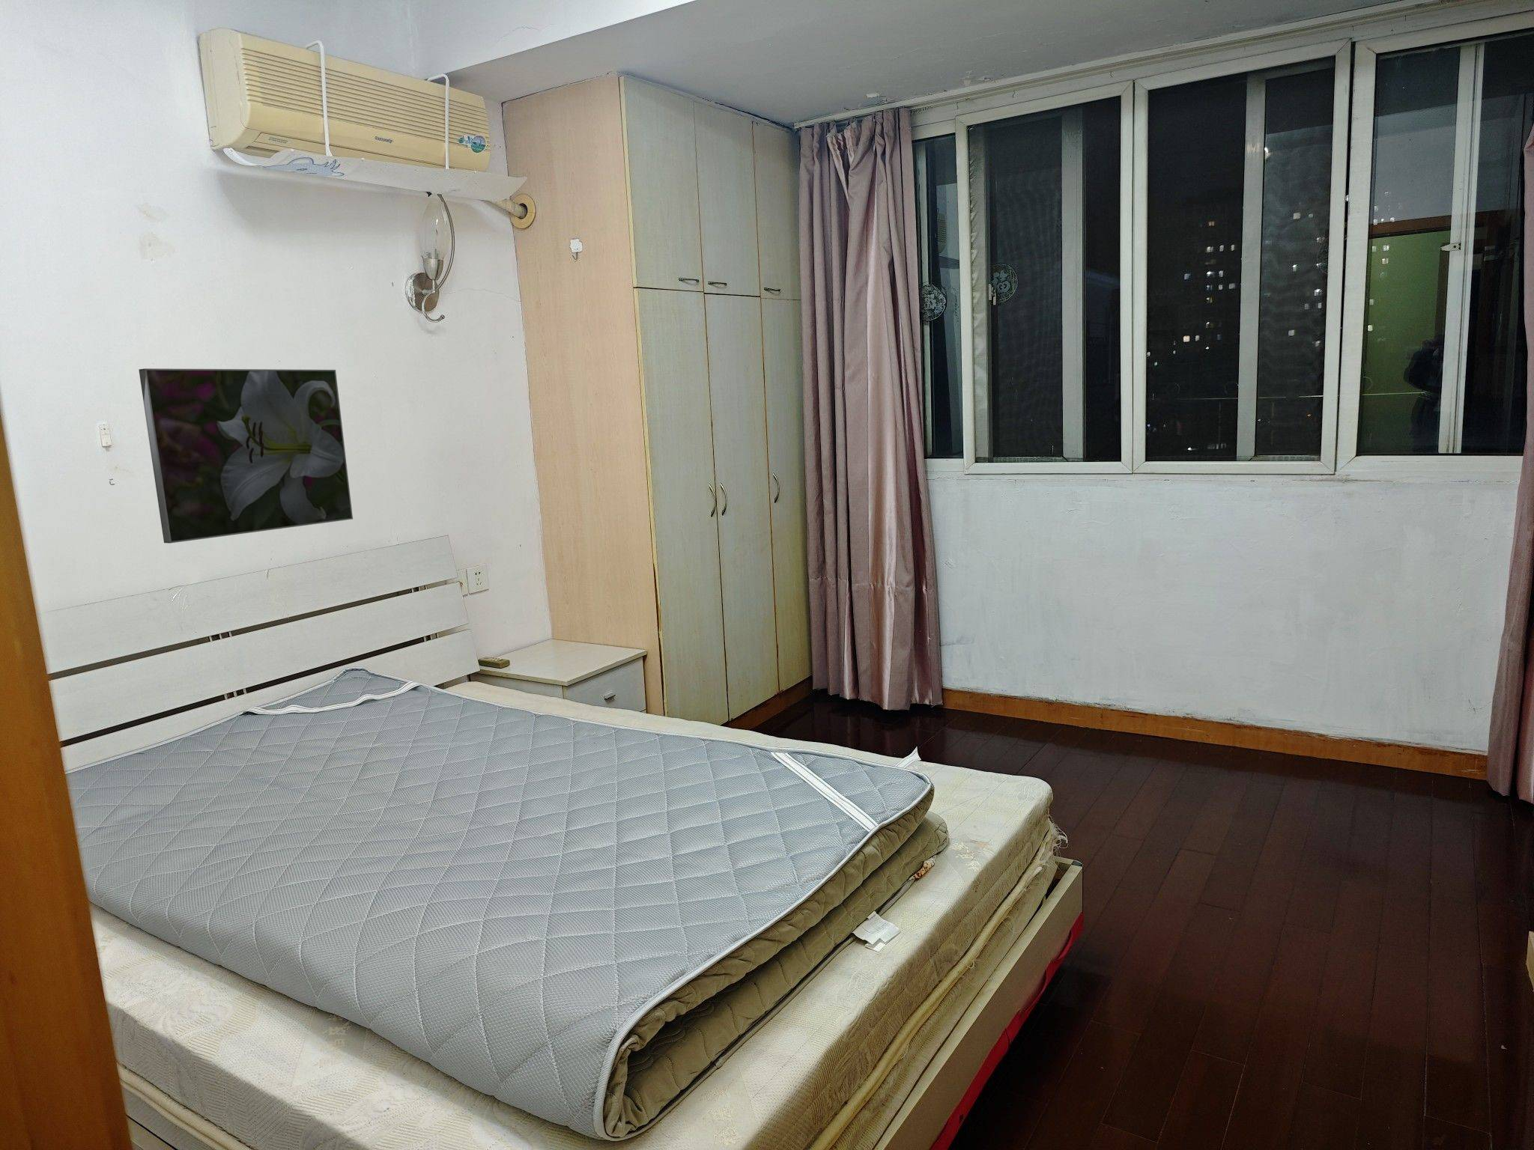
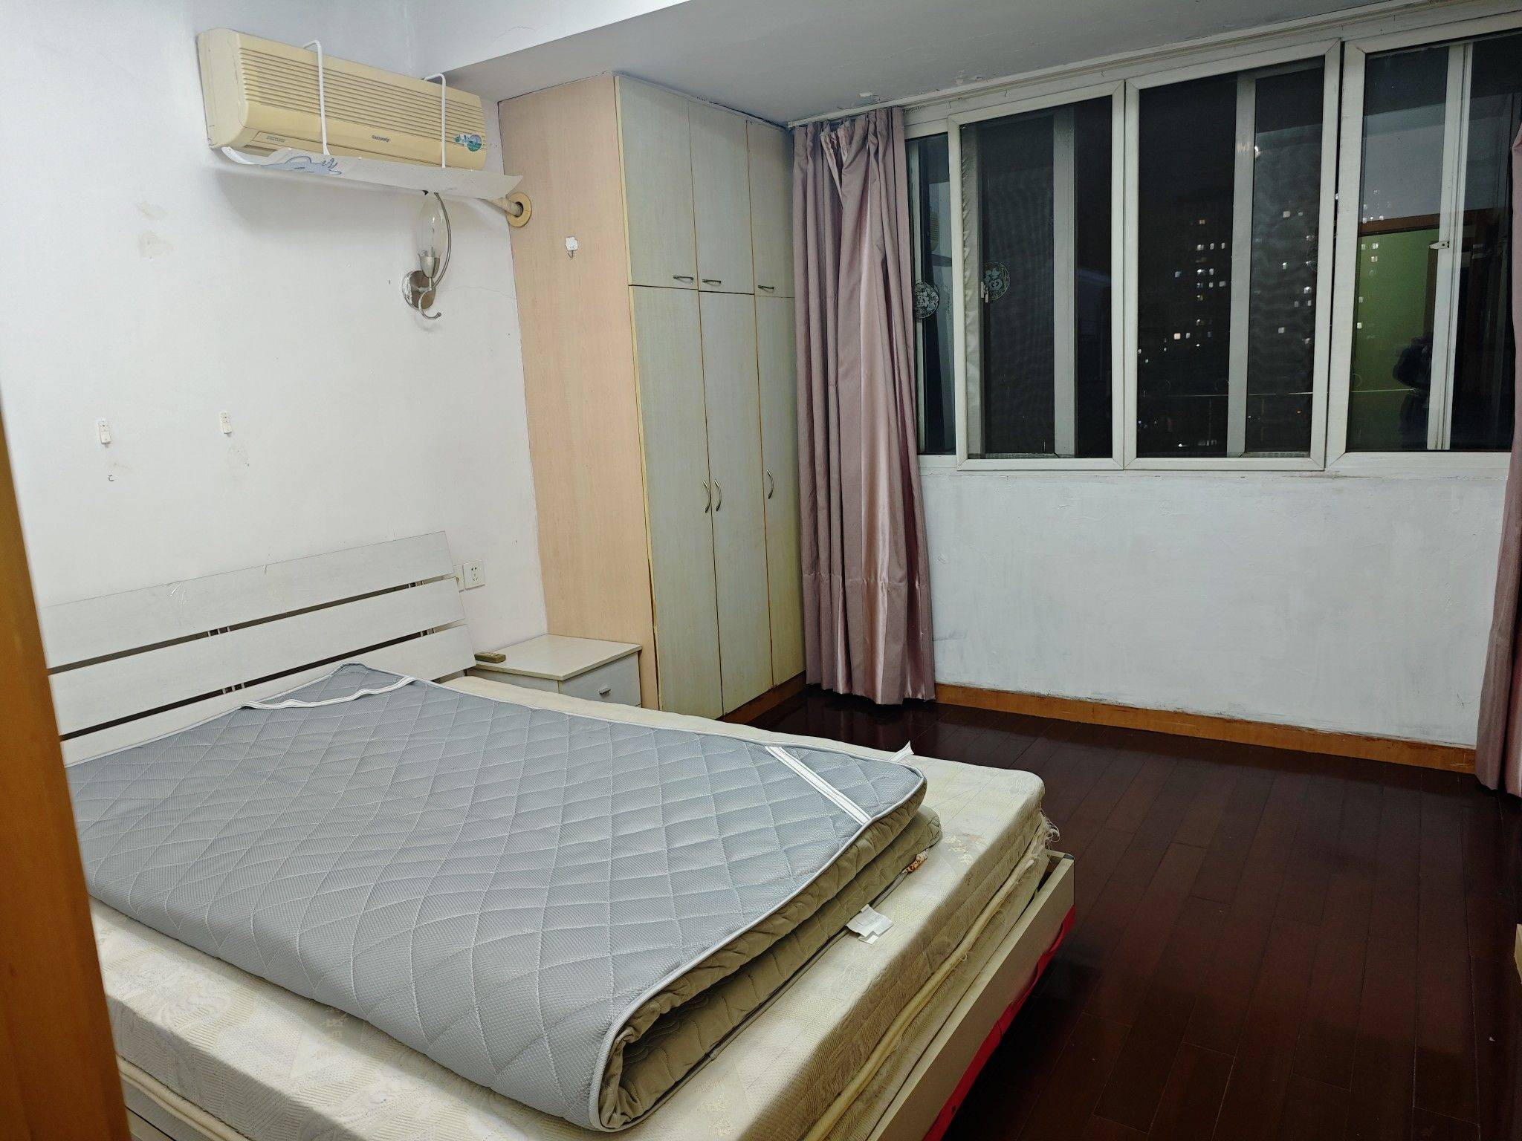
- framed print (255, 451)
